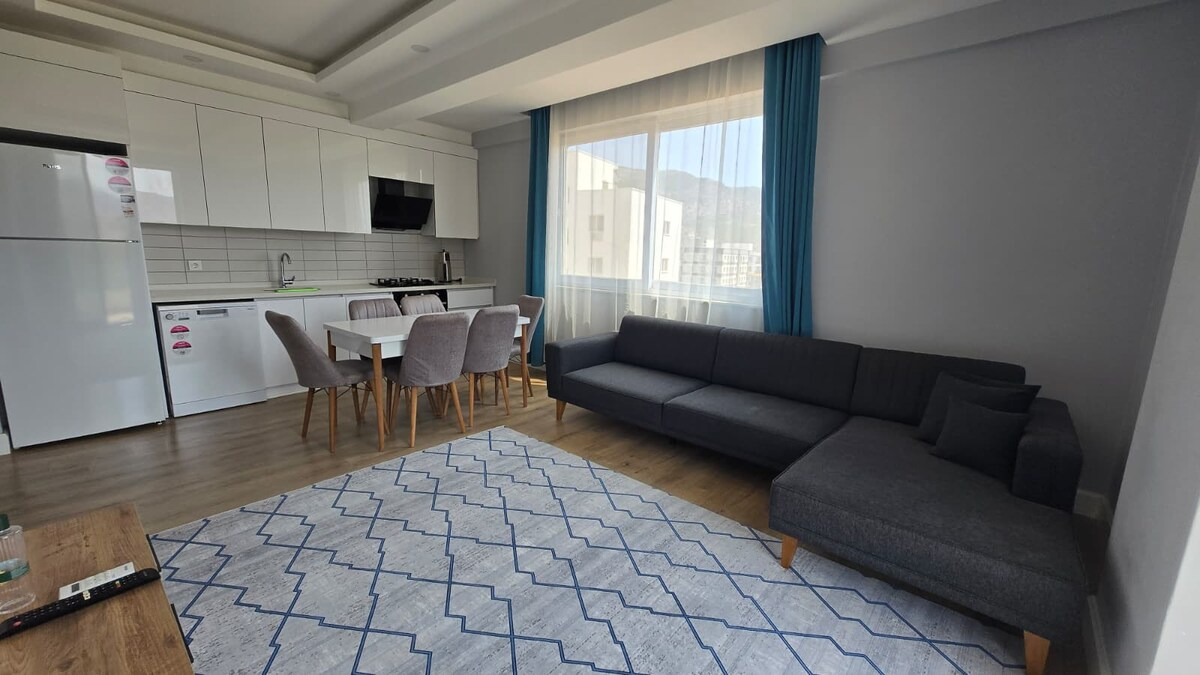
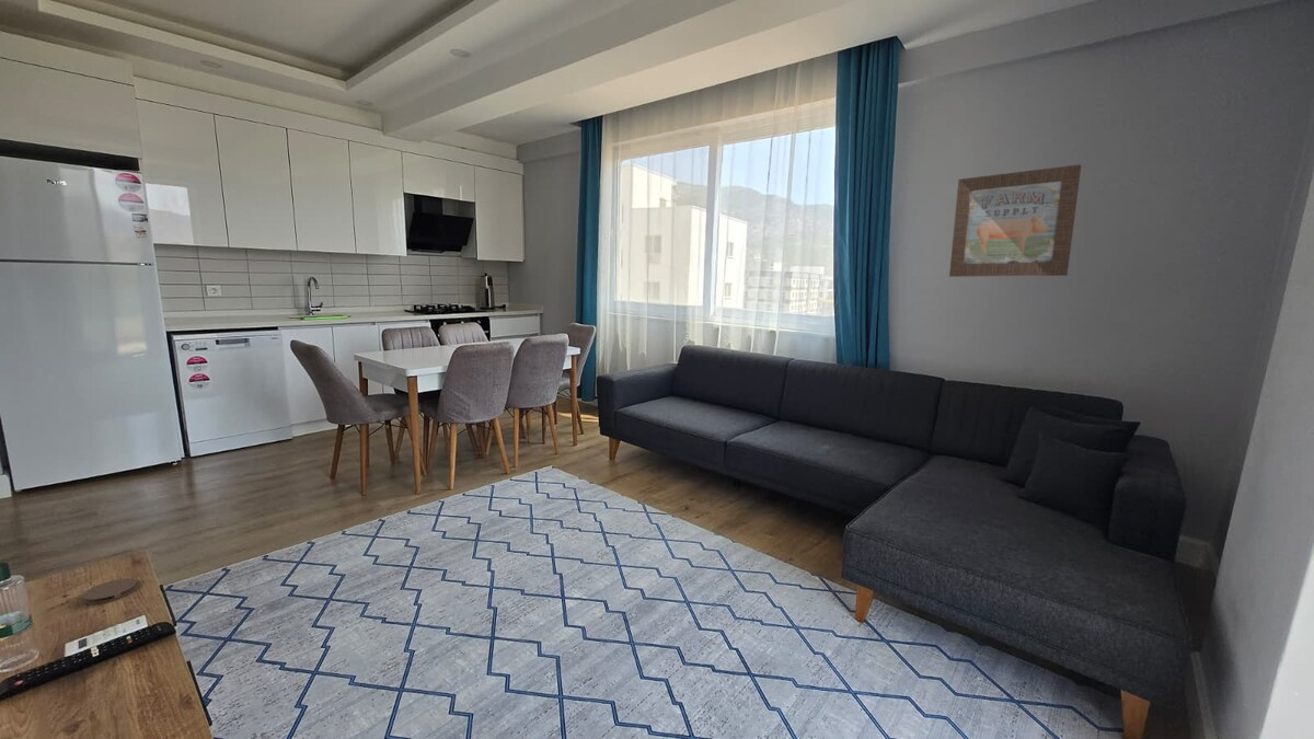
+ coaster (110, 590)
+ wall art (1010, 224)
